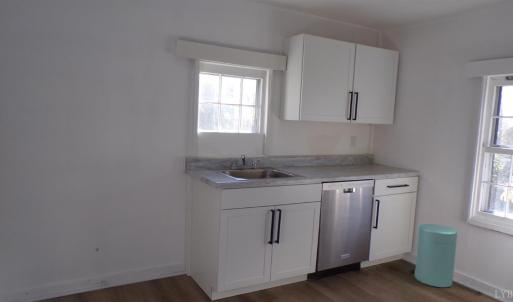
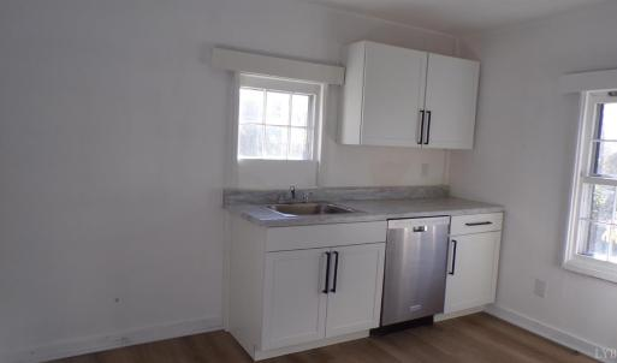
- trash can (432, 252)
